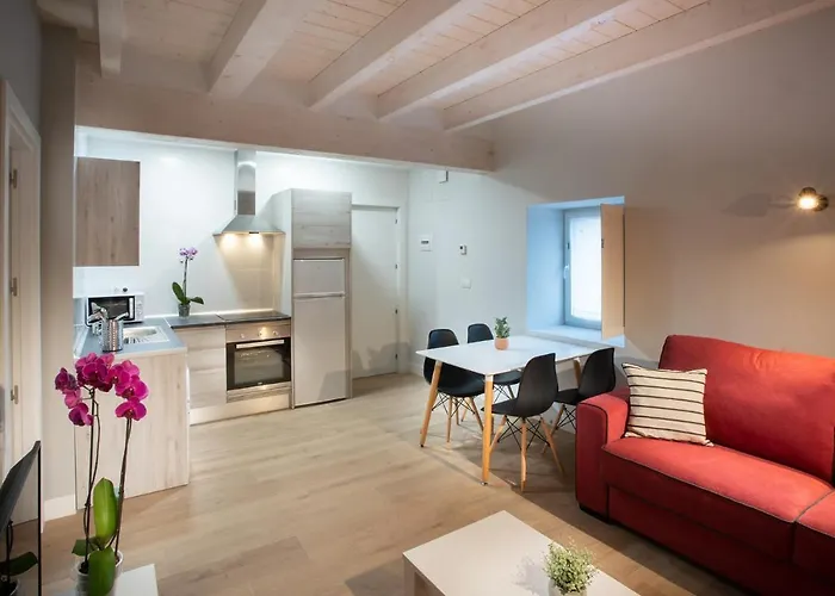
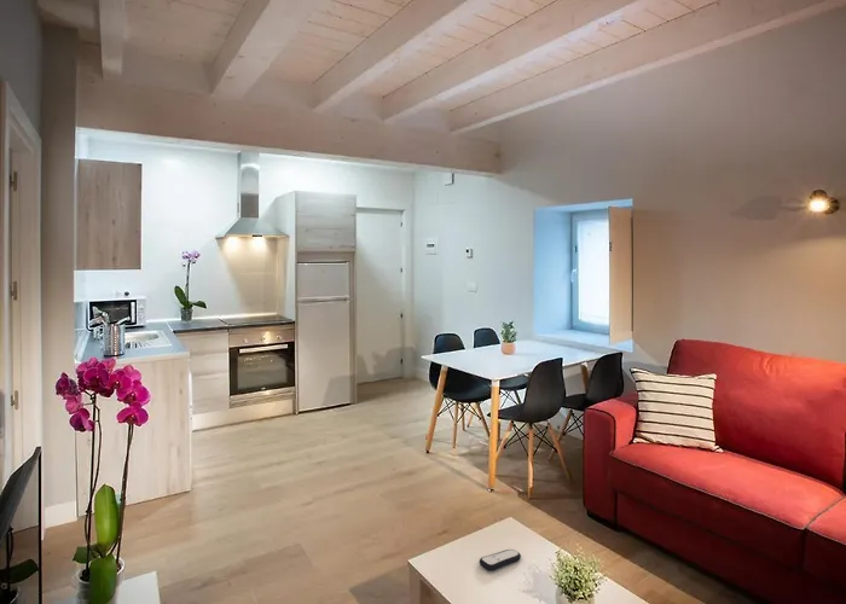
+ remote control (500, 558)
